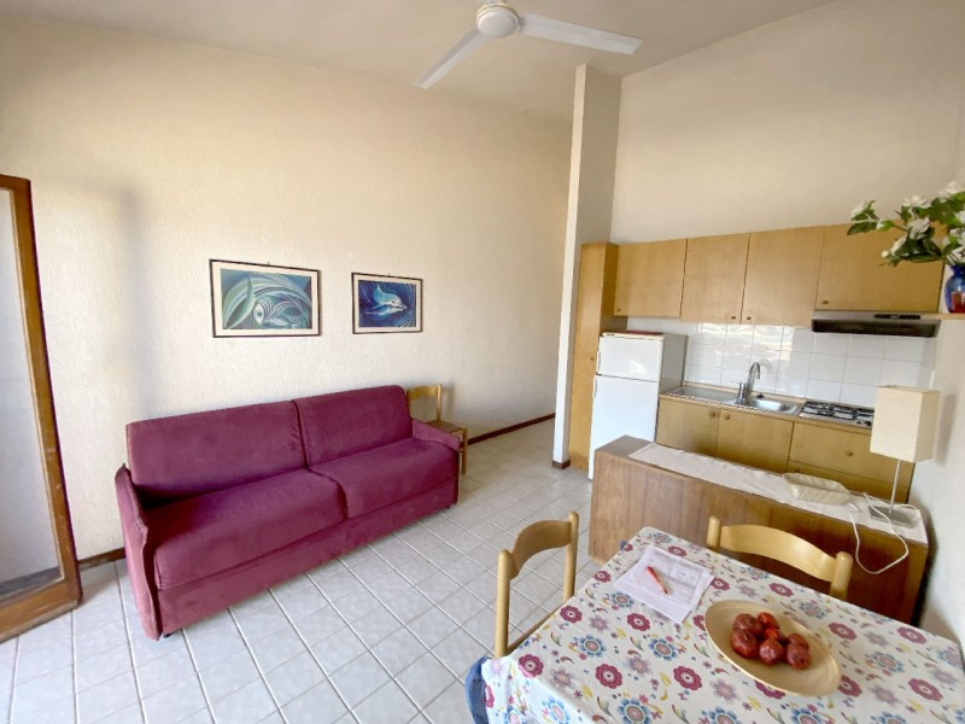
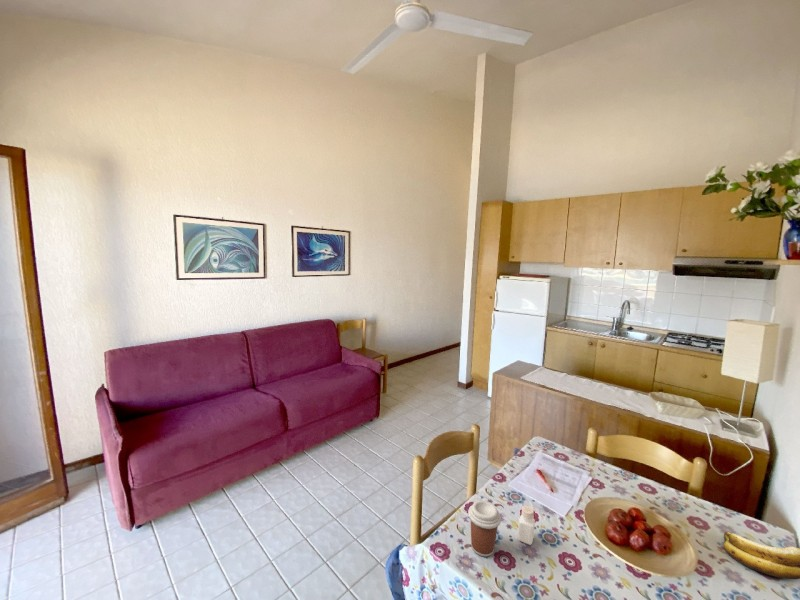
+ banana (763, 545)
+ pepper shaker (526, 524)
+ coffee cup (483, 527)
